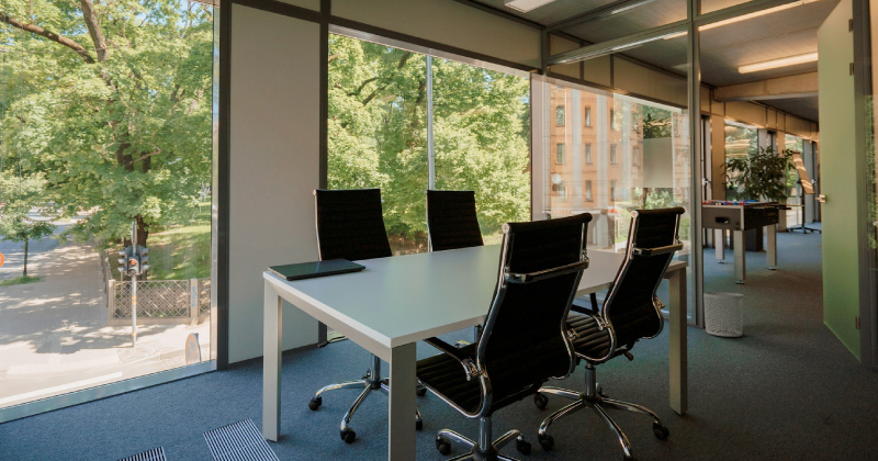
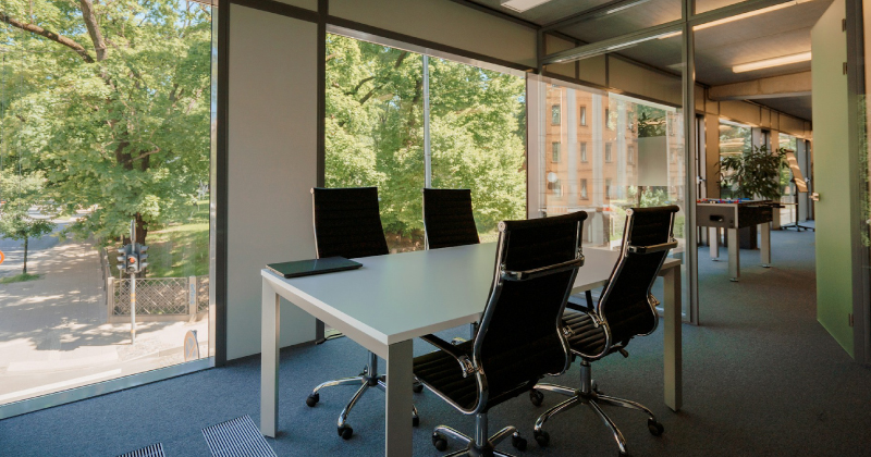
- waste bin (723, 313)
